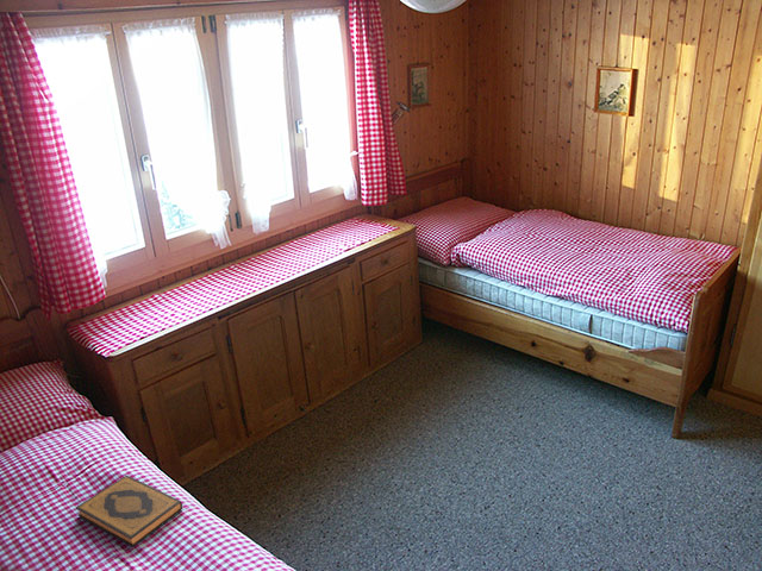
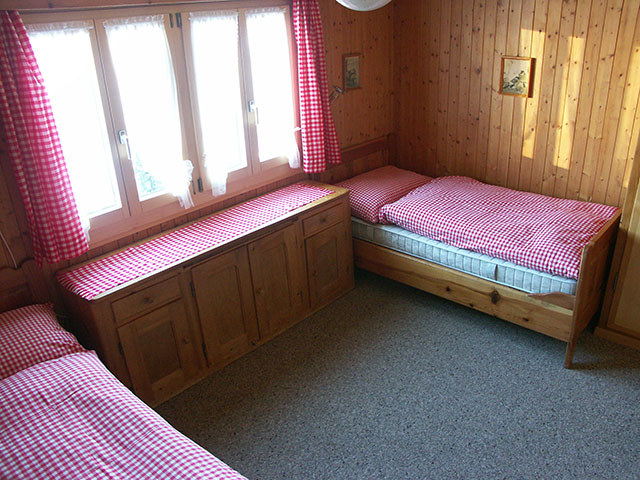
- hardback book (129, 508)
